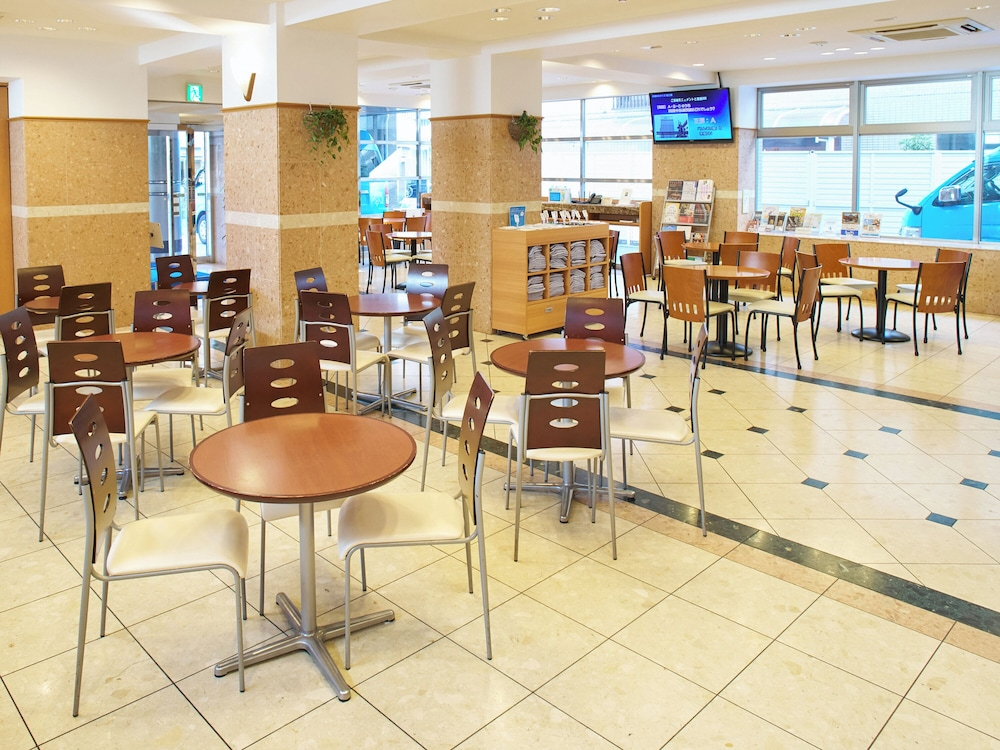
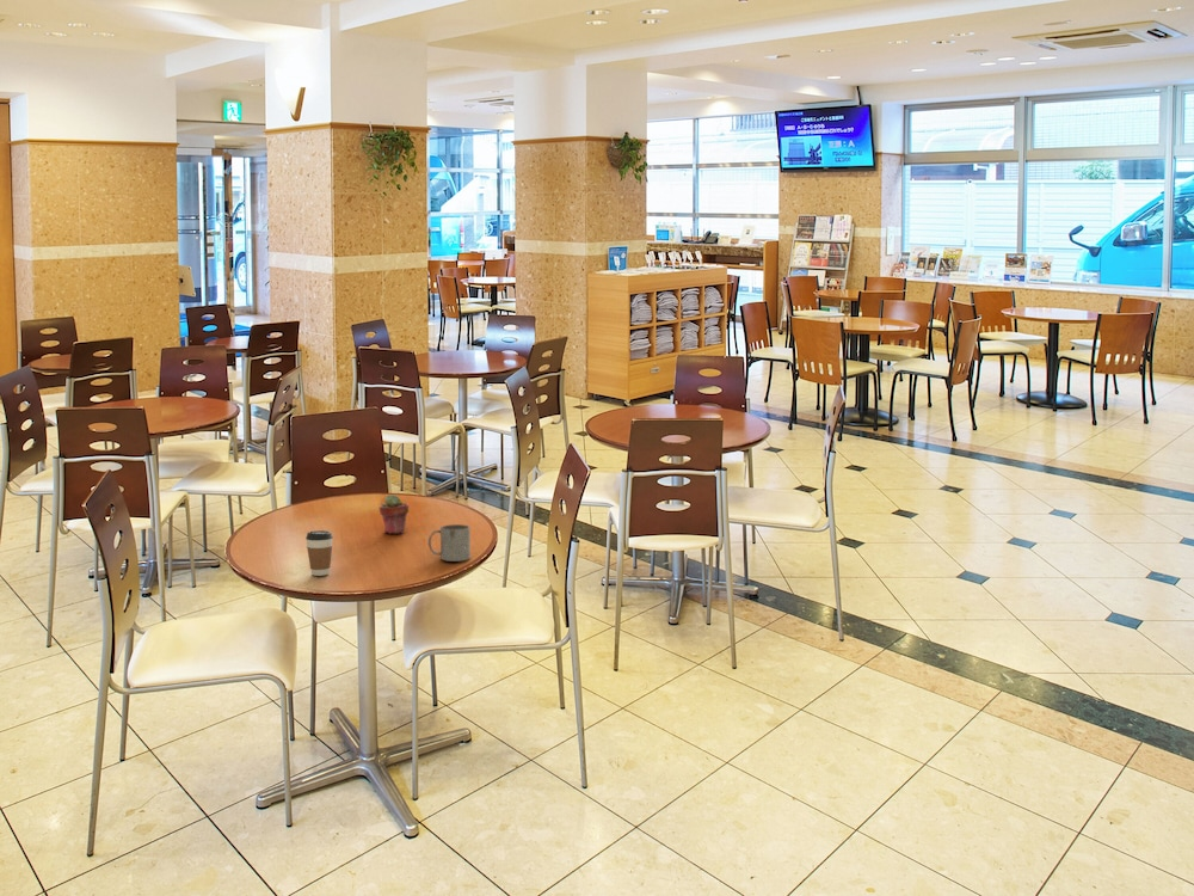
+ coffee cup (319, 552)
+ mug (449, 542)
+ potted succulent (394, 513)
